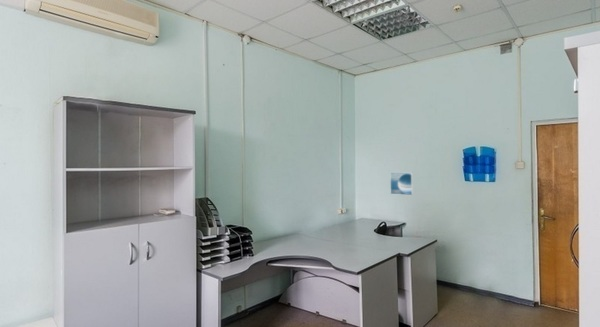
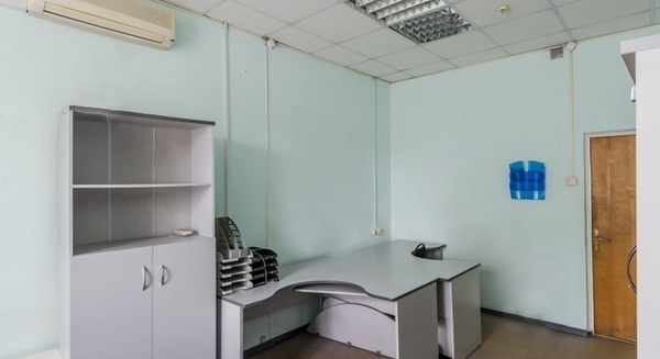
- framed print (401, 183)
